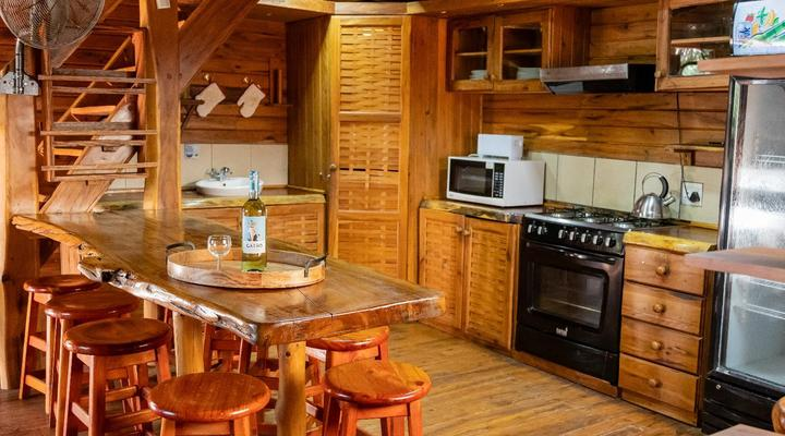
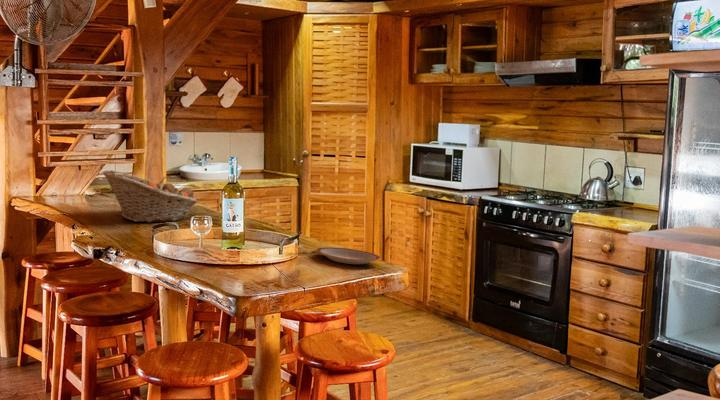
+ fruit basket (150, 194)
+ plate (347, 257)
